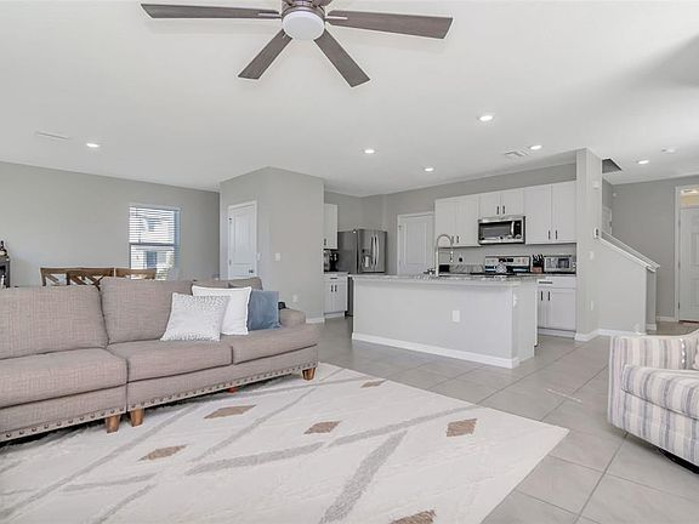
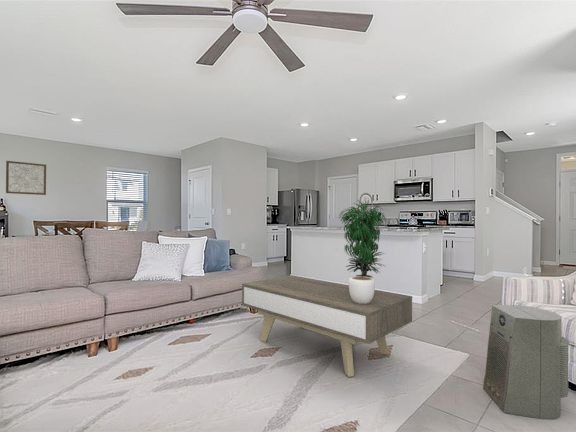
+ wall art (27, 179)
+ coffee table (321, 317)
+ fan (527, 357)
+ potted plant (364, 247)
